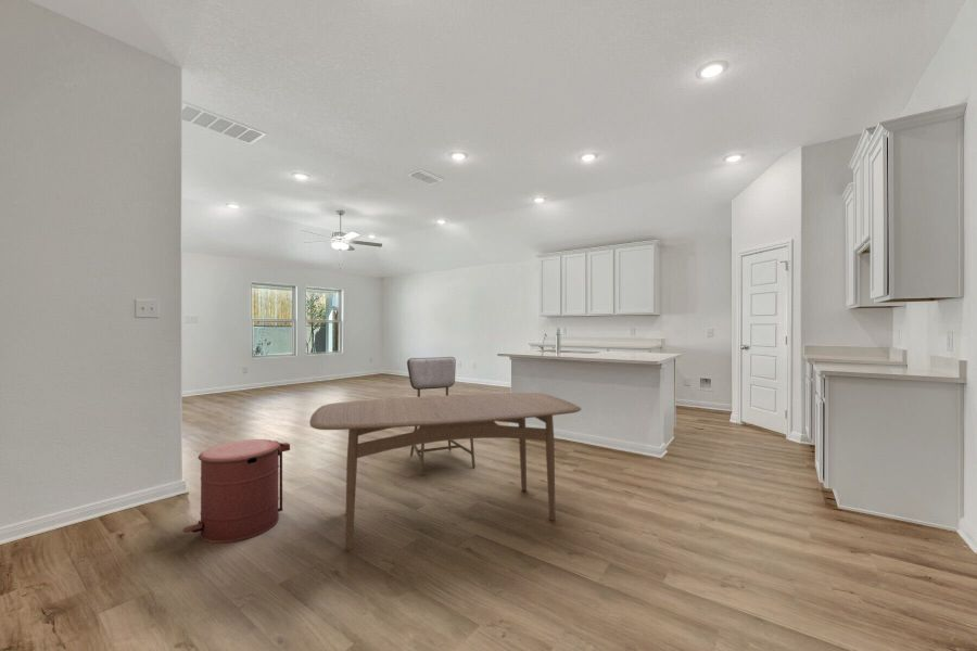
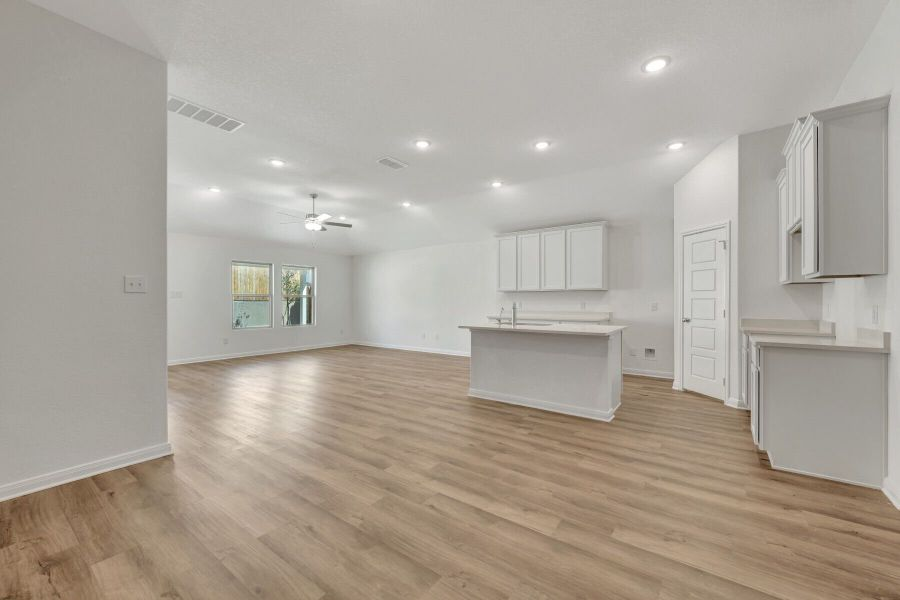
- trash can (240, 486)
- dining chair (446, 395)
- dining table (449, 439)
